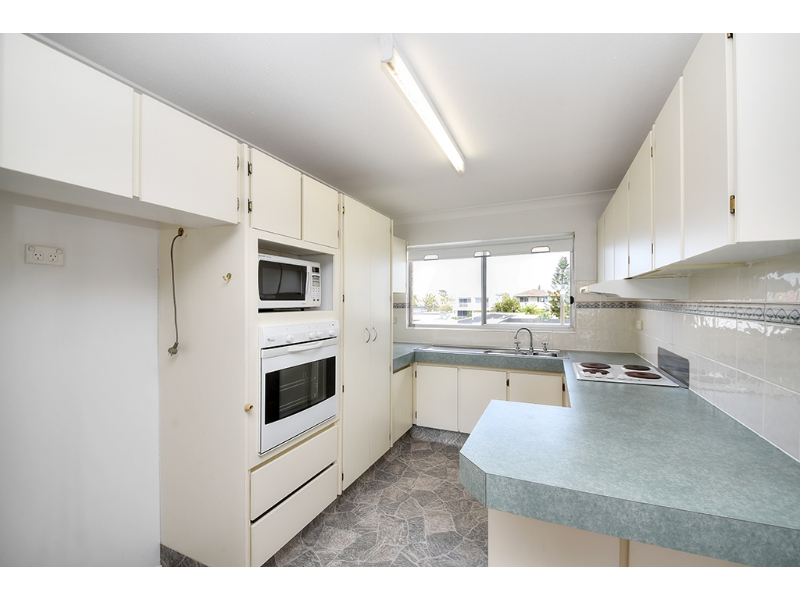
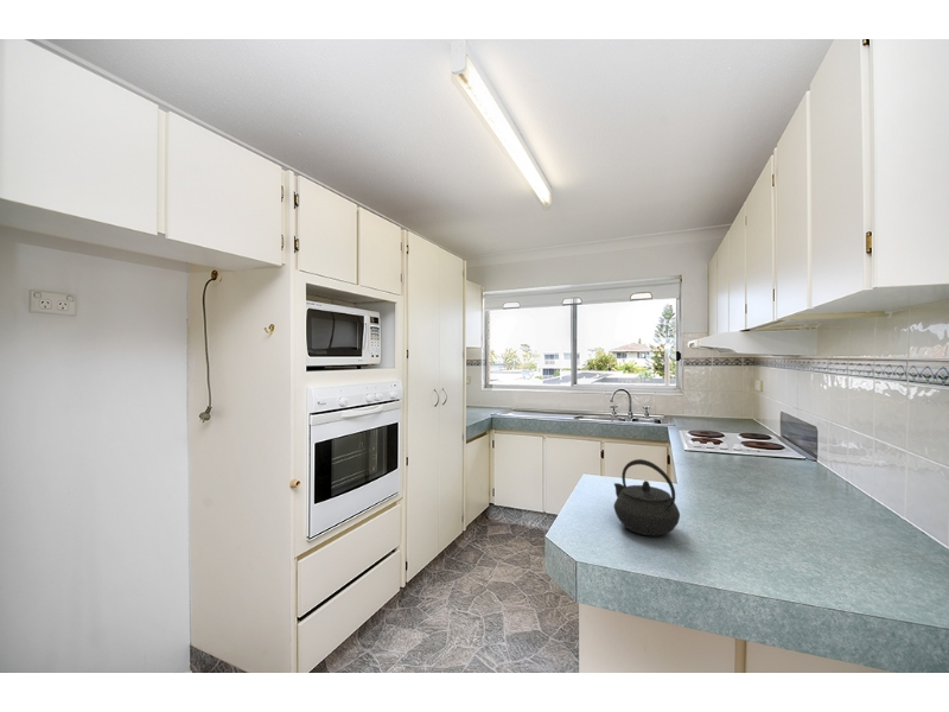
+ kettle (642, 492)
